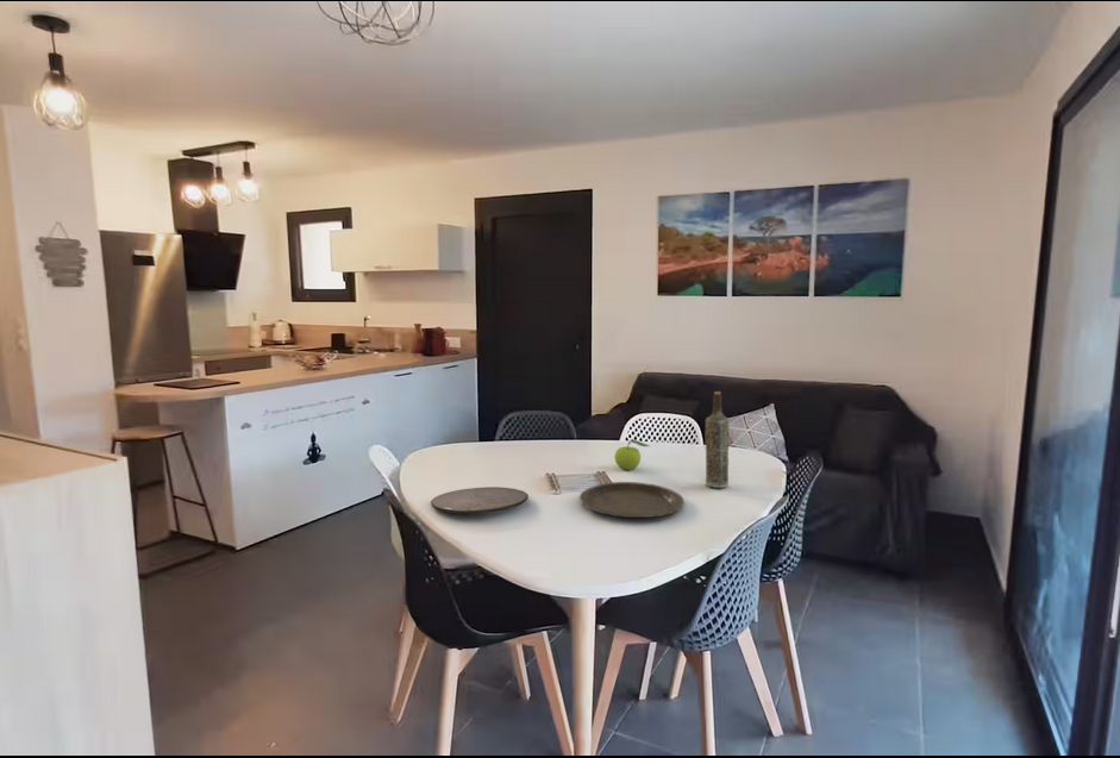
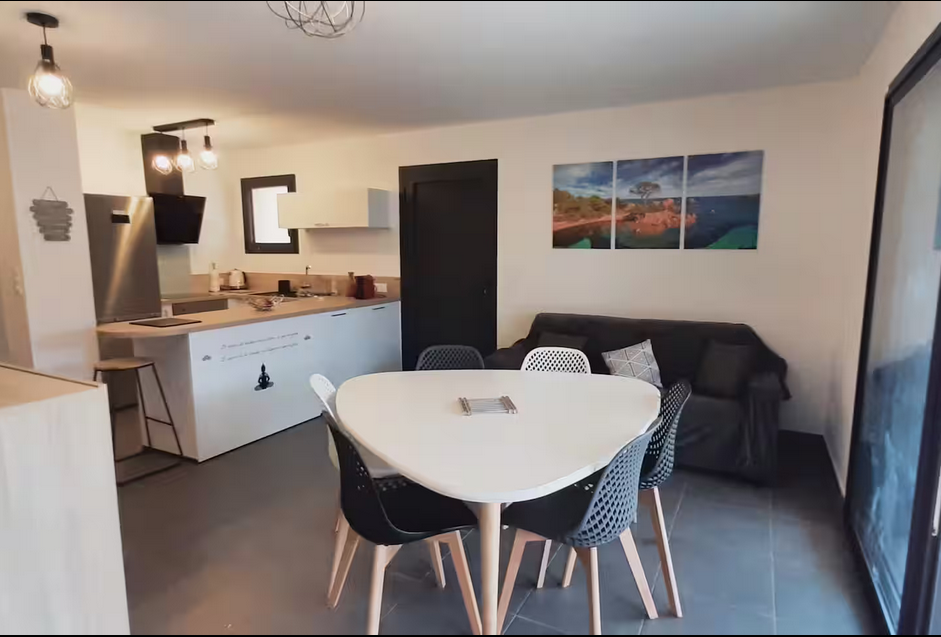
- plate (480, 499)
- plate (631, 500)
- fruit (632, 455)
- bottle (717, 439)
